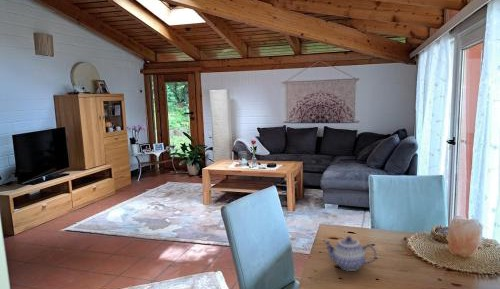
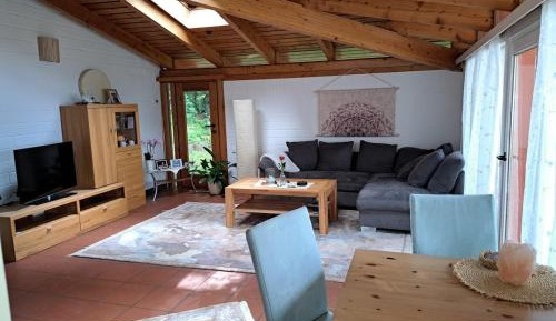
- teapot (349, 251)
